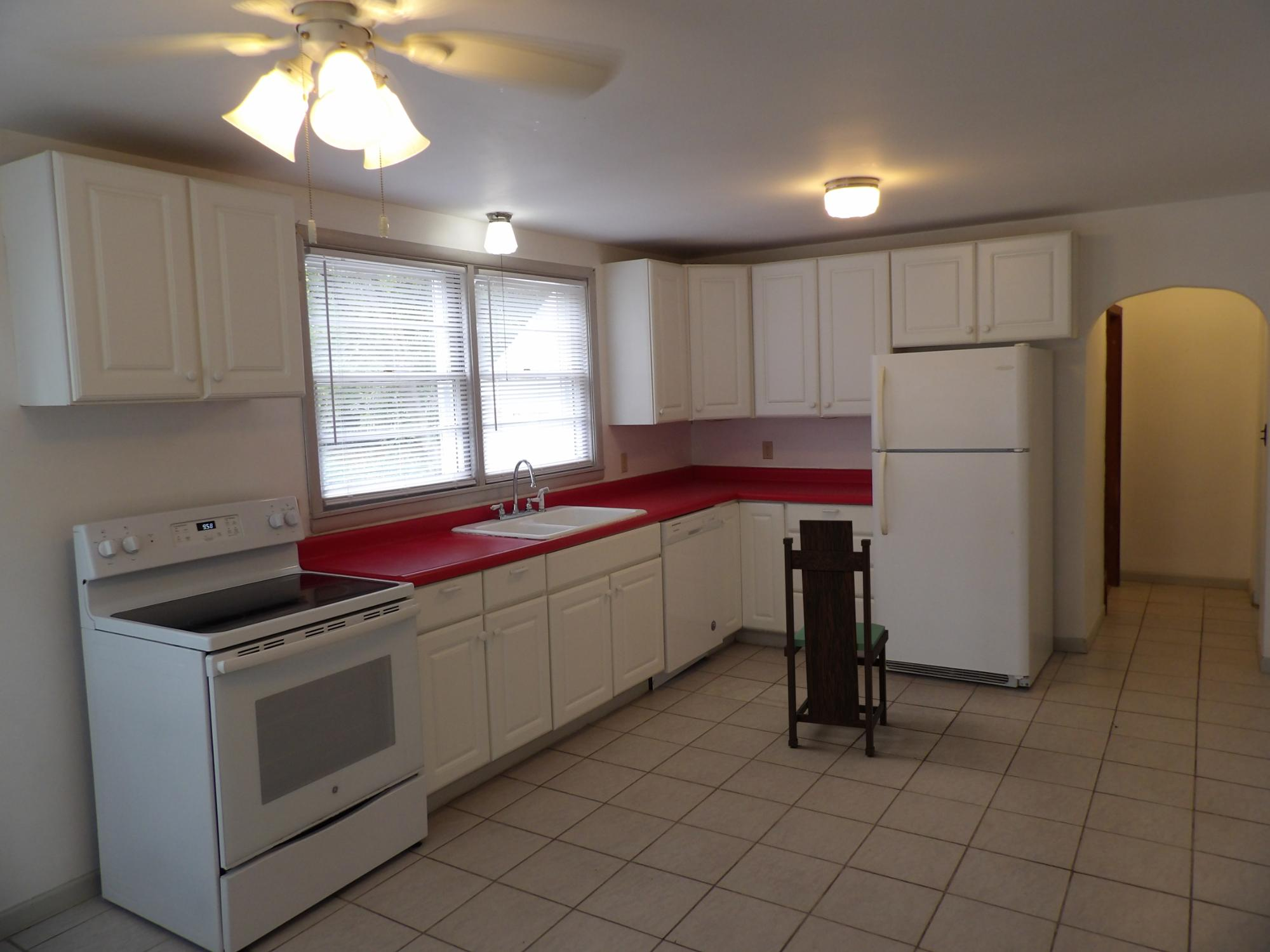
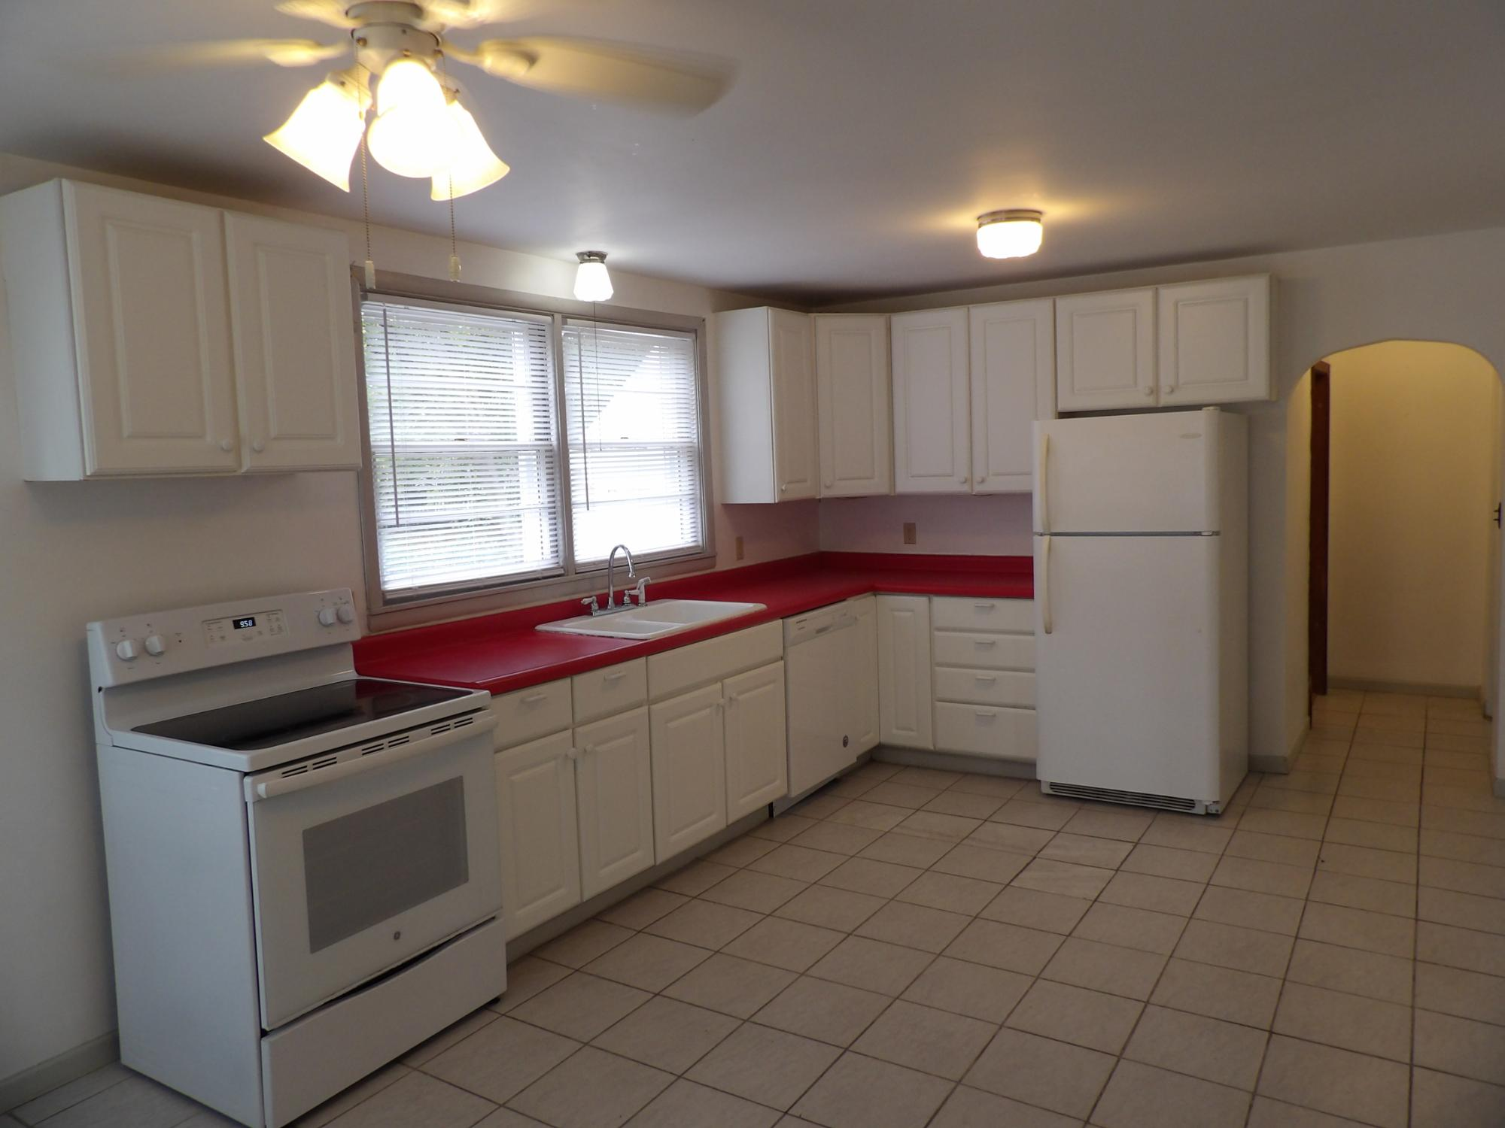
- chair (837, 625)
